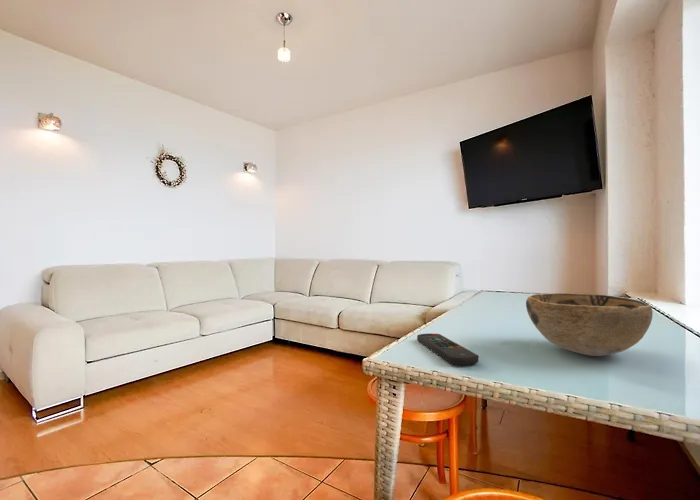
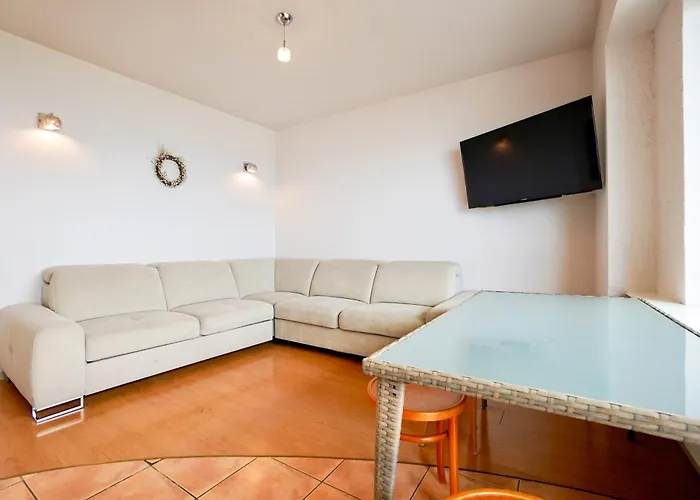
- remote control (444, 346)
- decorative bowl (584, 325)
